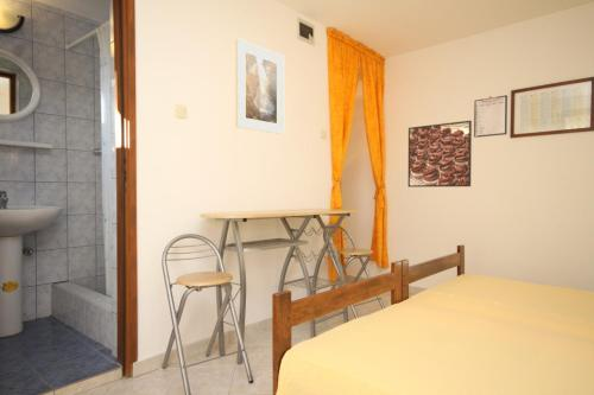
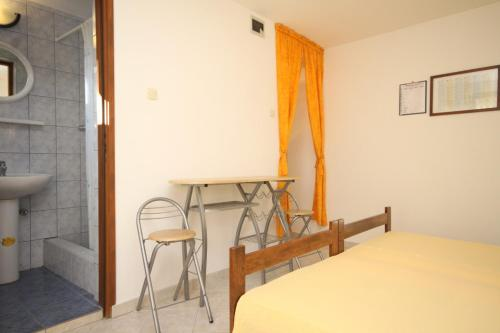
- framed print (437, 155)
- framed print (261, 89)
